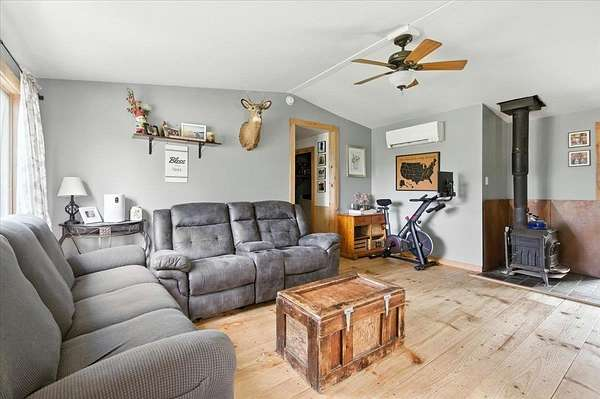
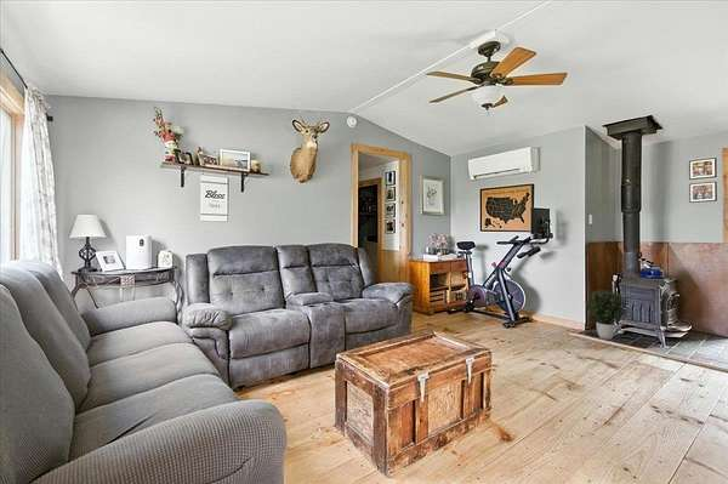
+ potted plant (605, 313)
